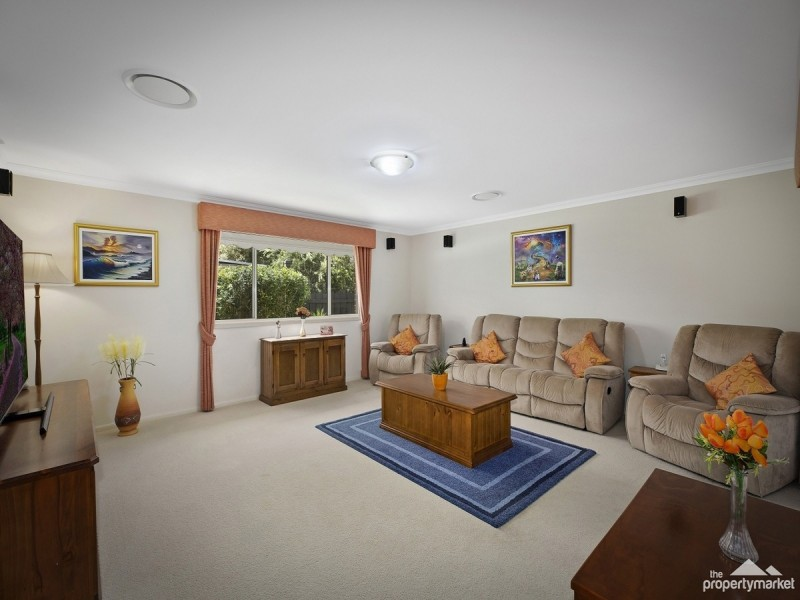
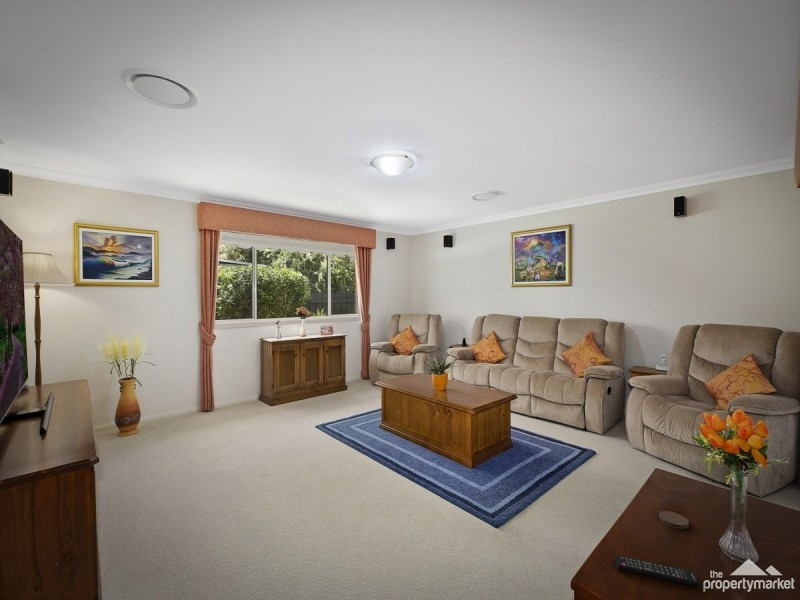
+ coaster (673, 519)
+ remote control (655, 571)
